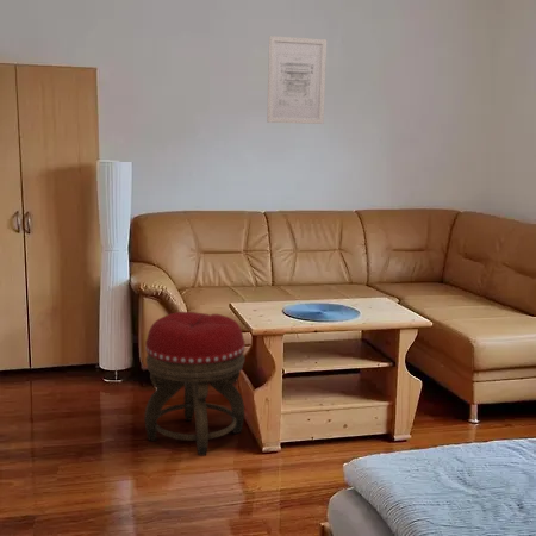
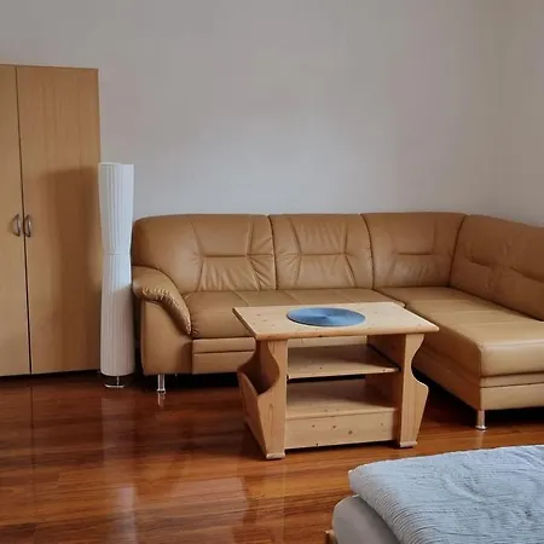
- footstool (195, 378)
- wall art (297, 81)
